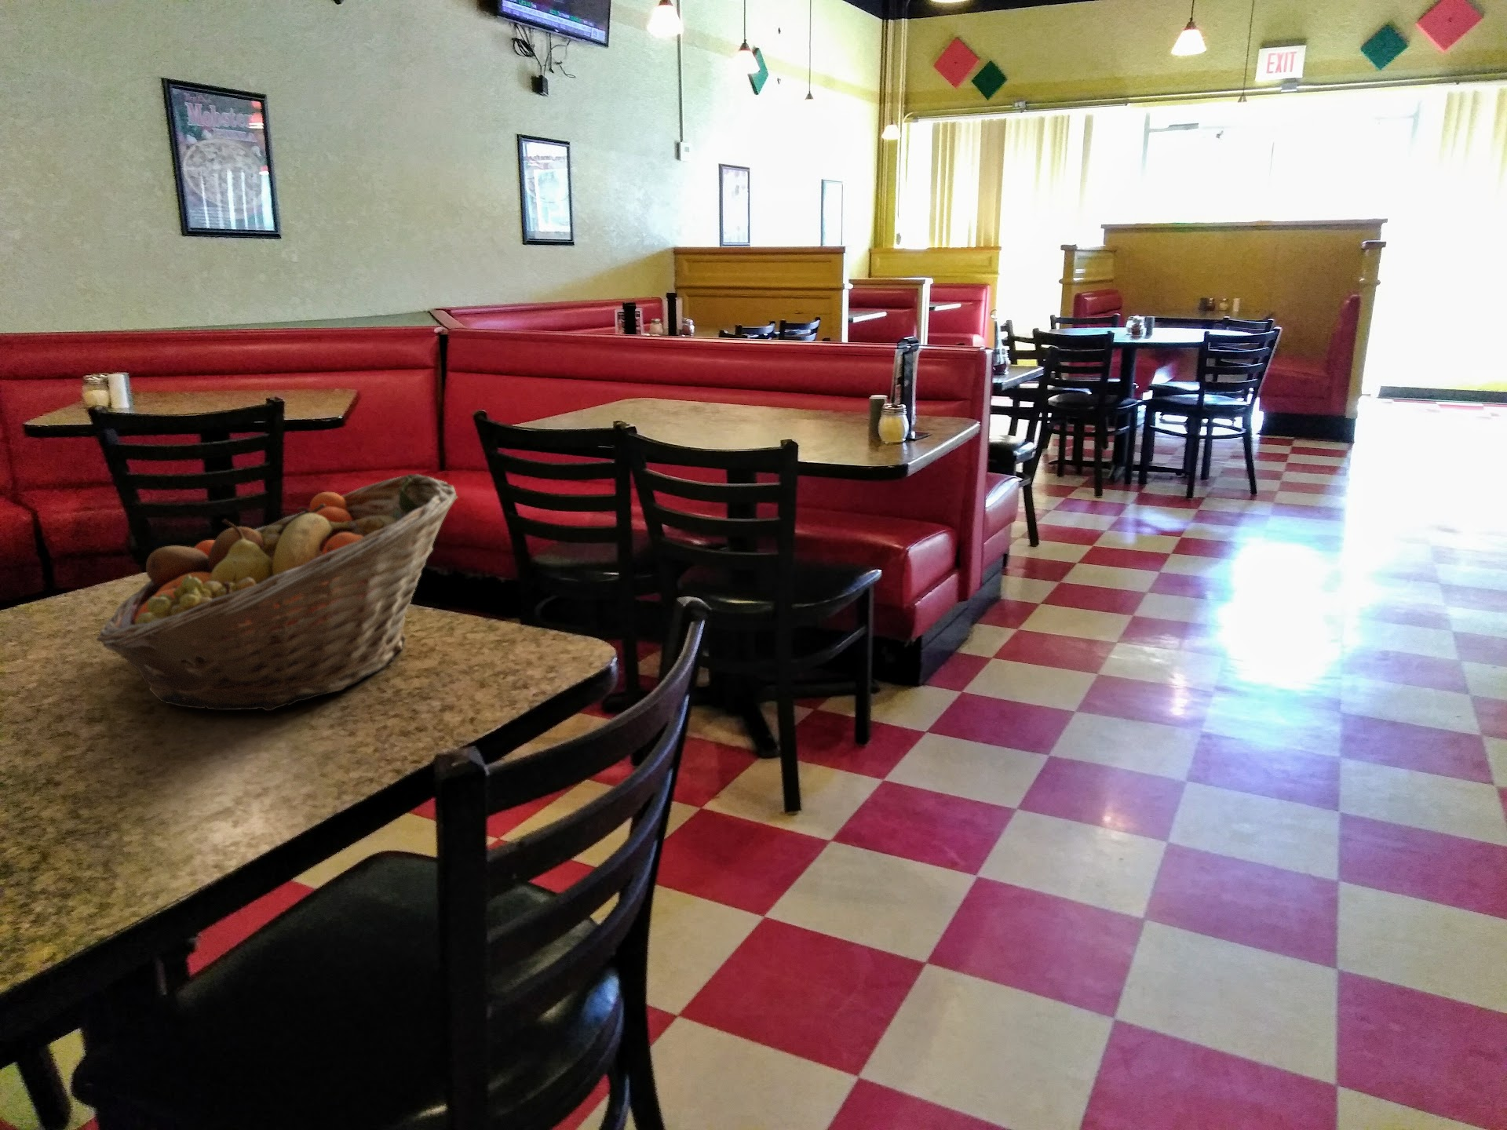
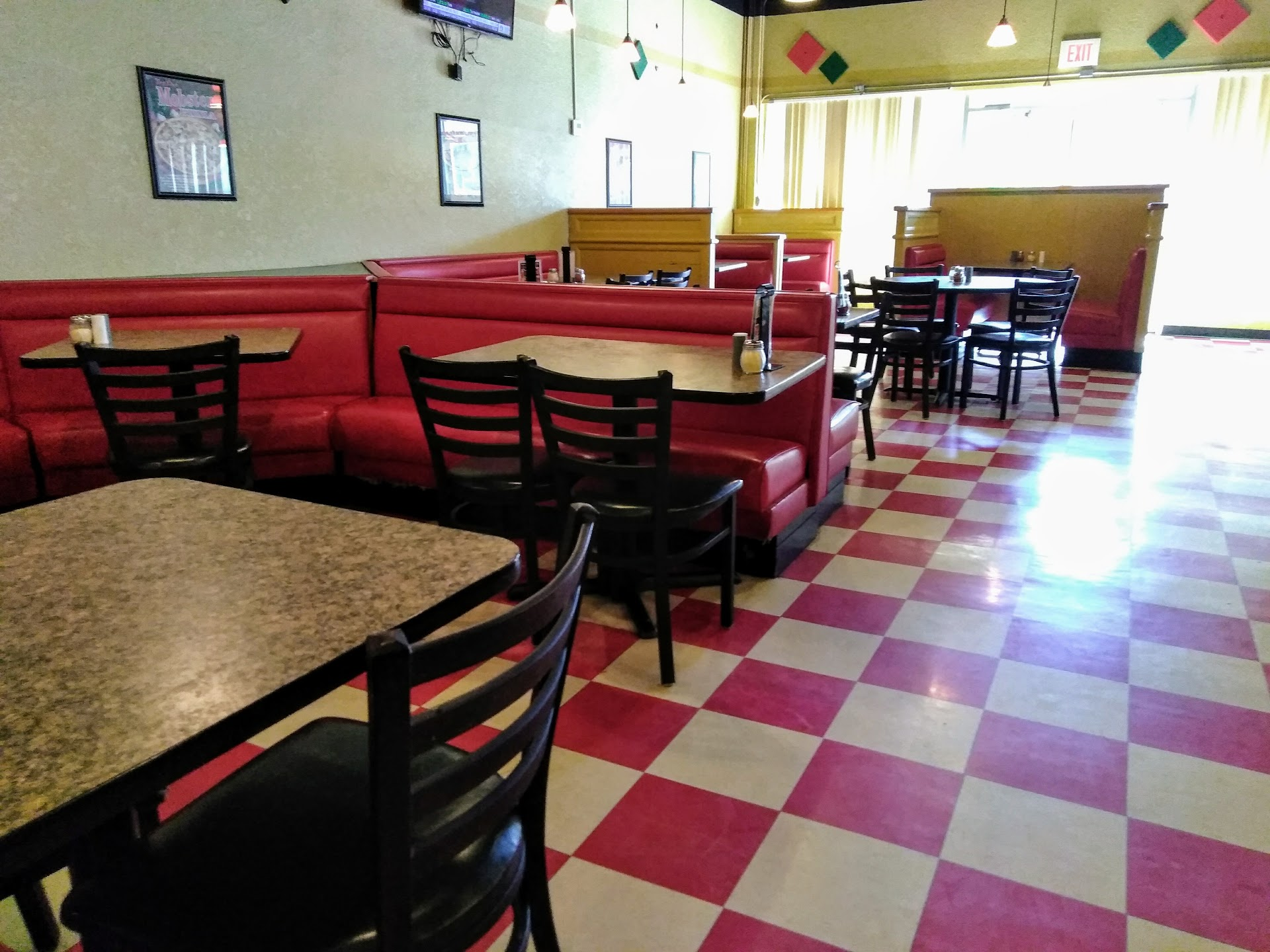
- fruit basket (293, 578)
